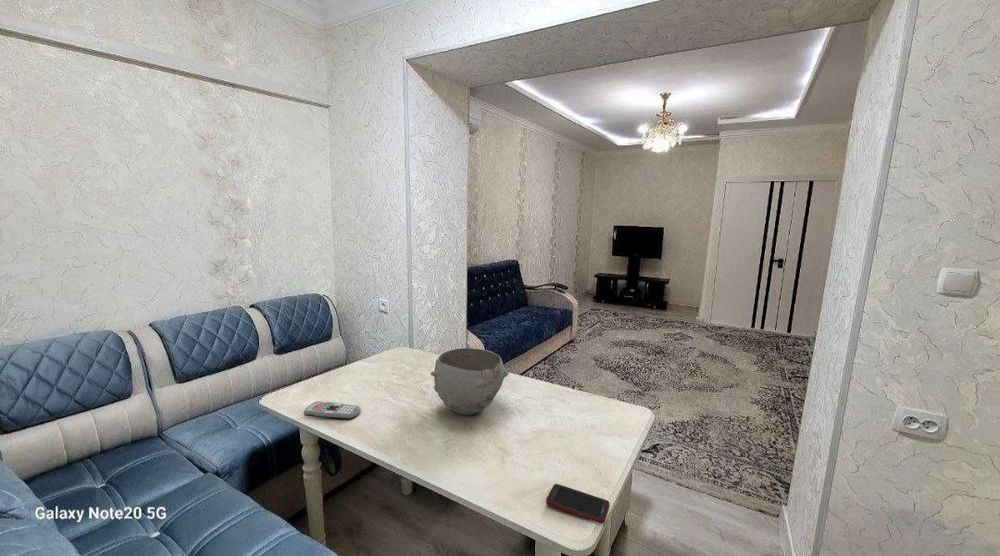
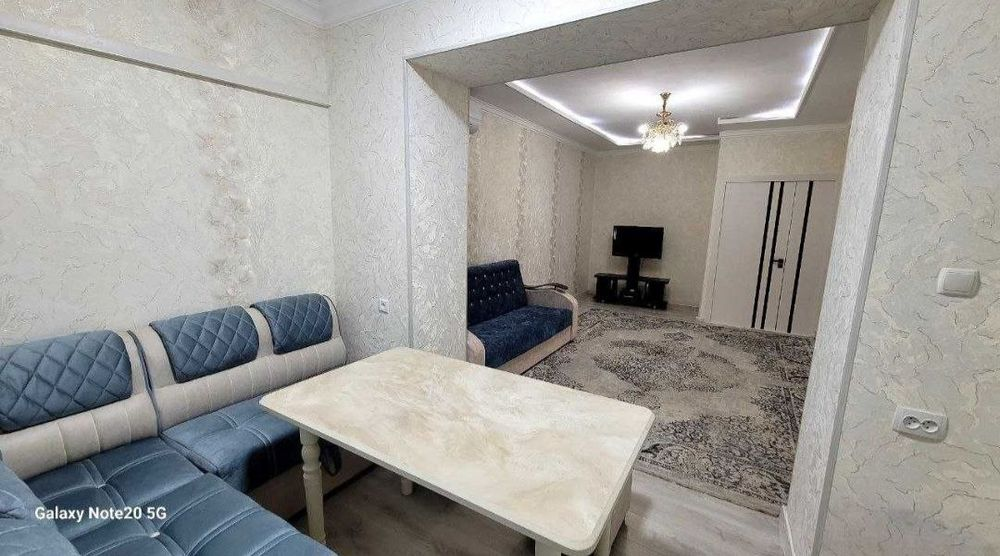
- cell phone (577, 502)
- bowl (468, 383)
- remote control (333, 410)
